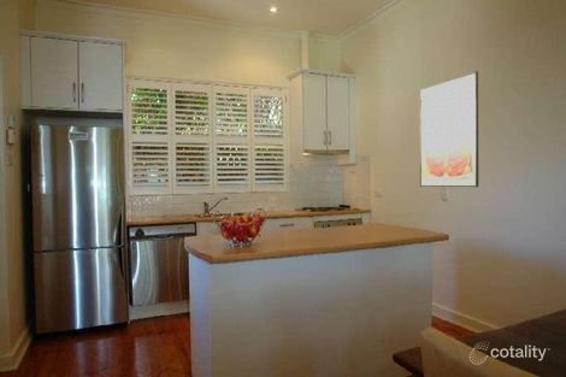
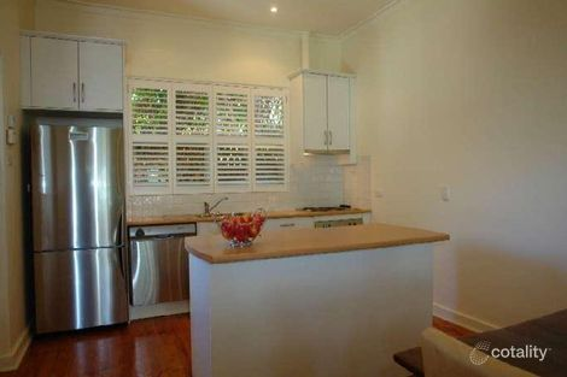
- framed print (446, 134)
